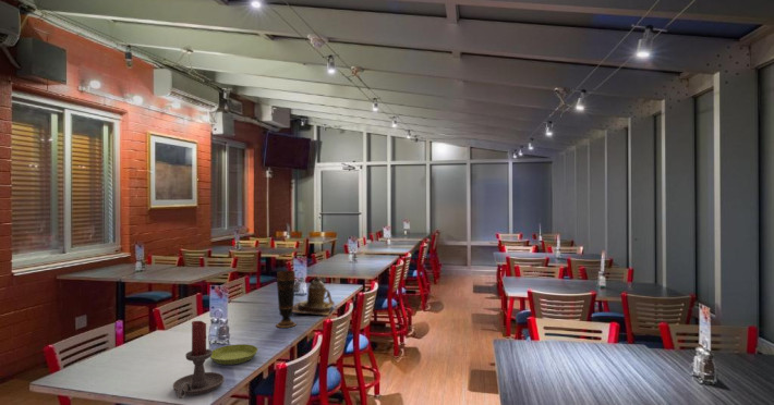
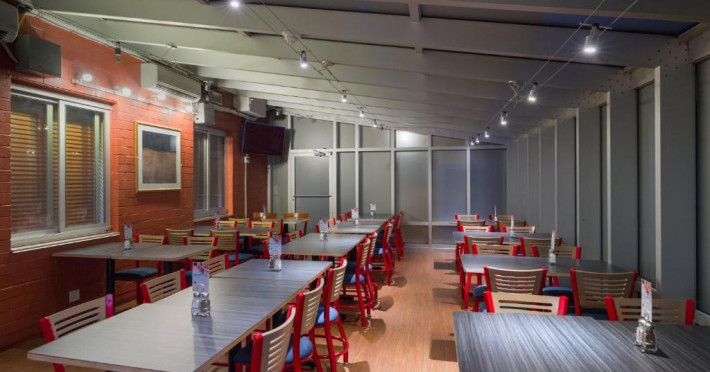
- saucer (233, 355)
- candle holder (195, 356)
- vase (286, 298)
- teapot (312, 293)
